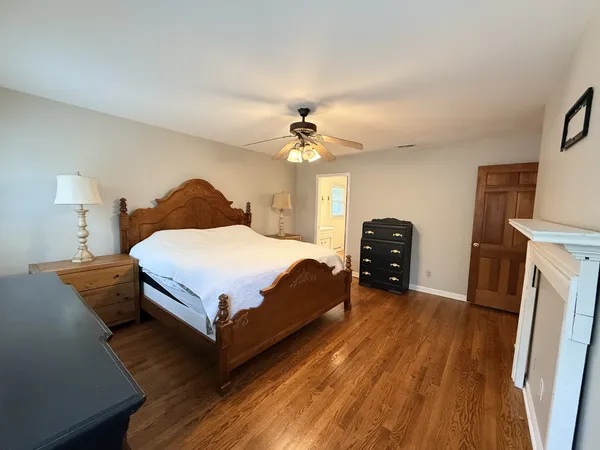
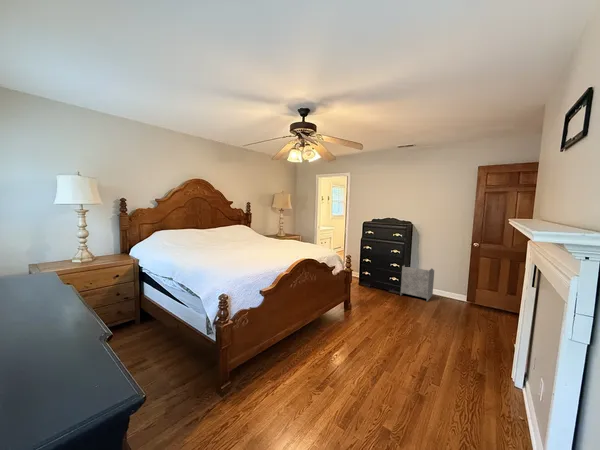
+ waste basket (417, 280)
